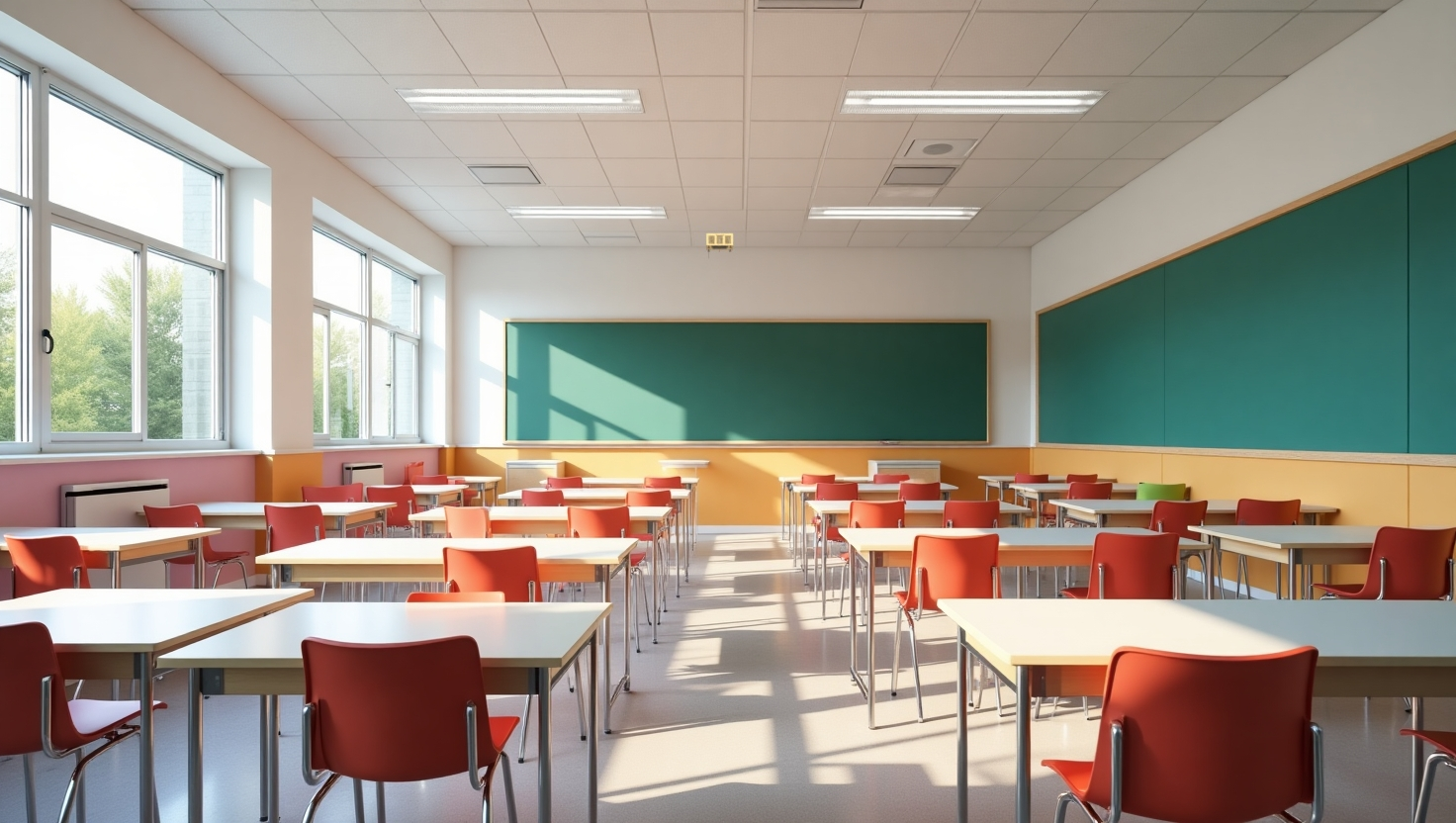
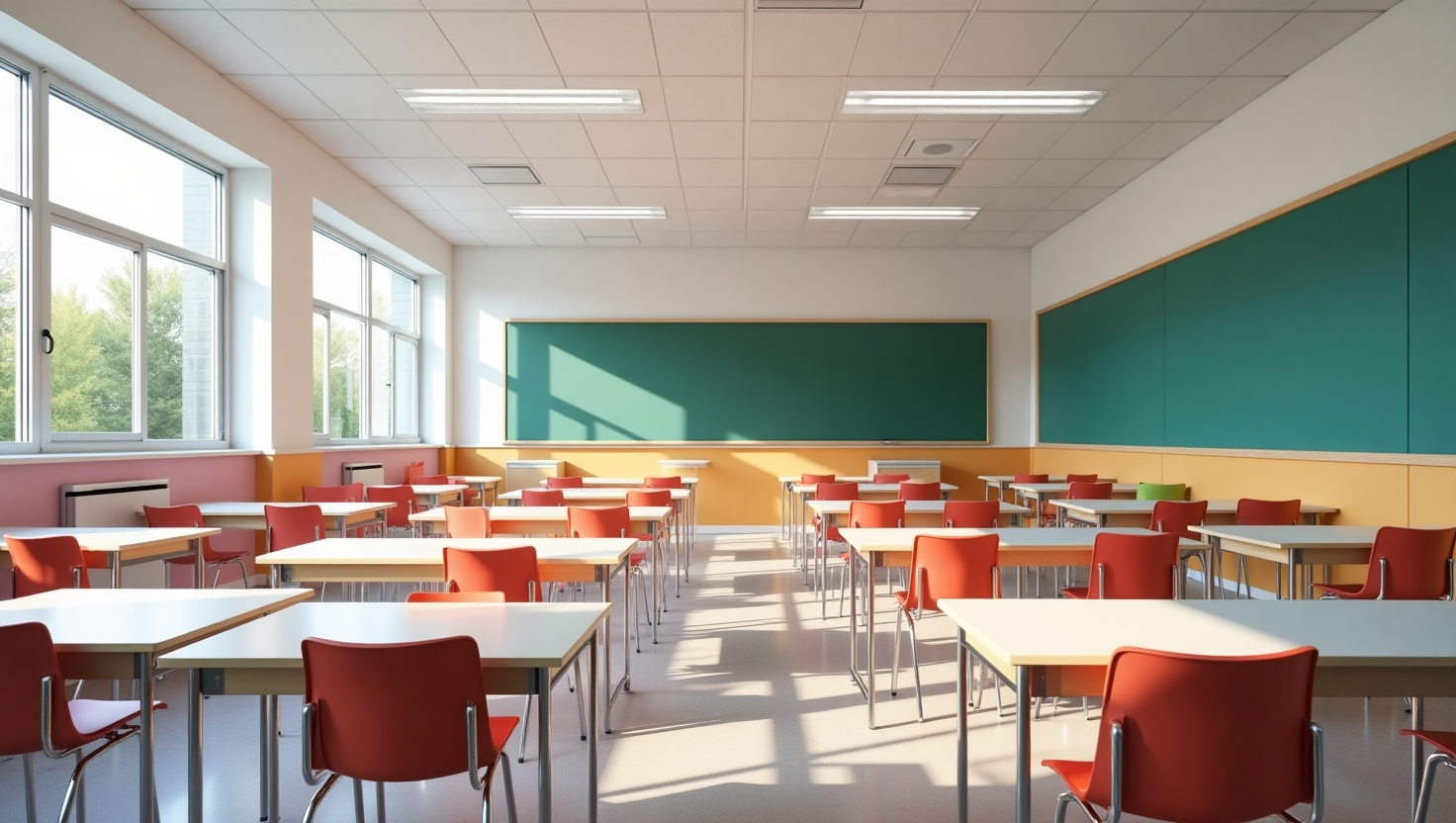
- projector (719, 244)
